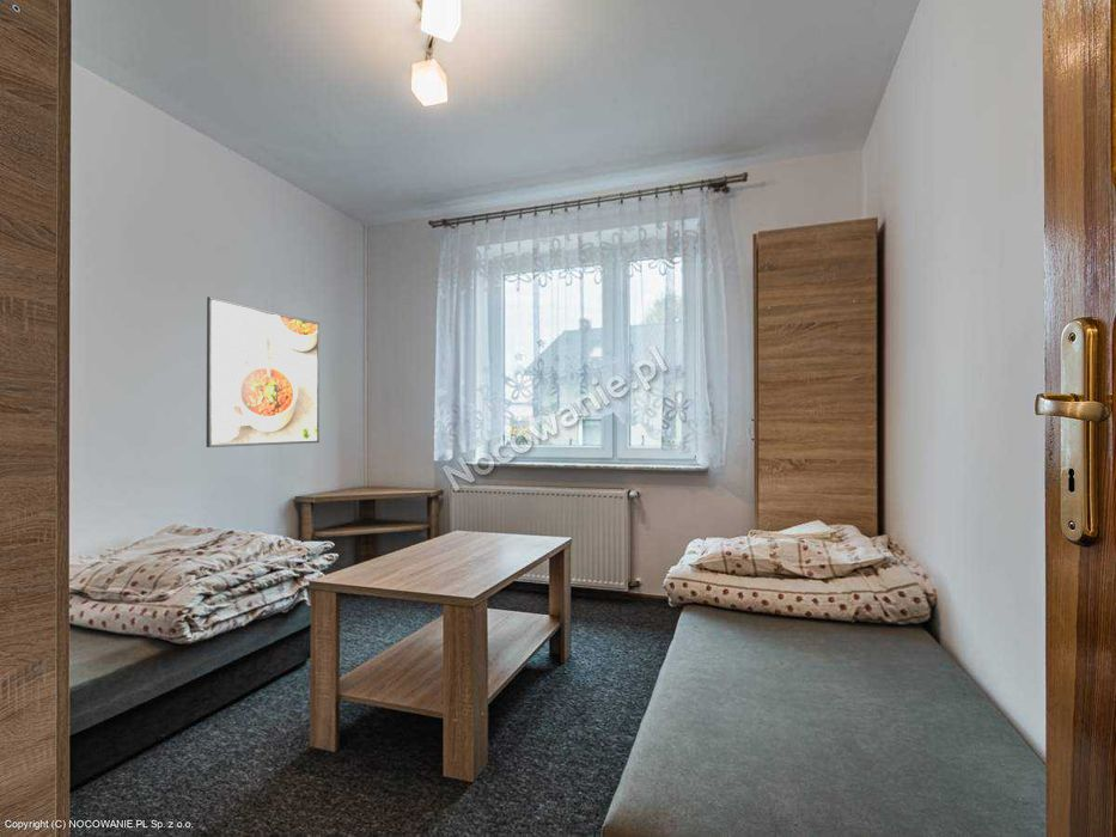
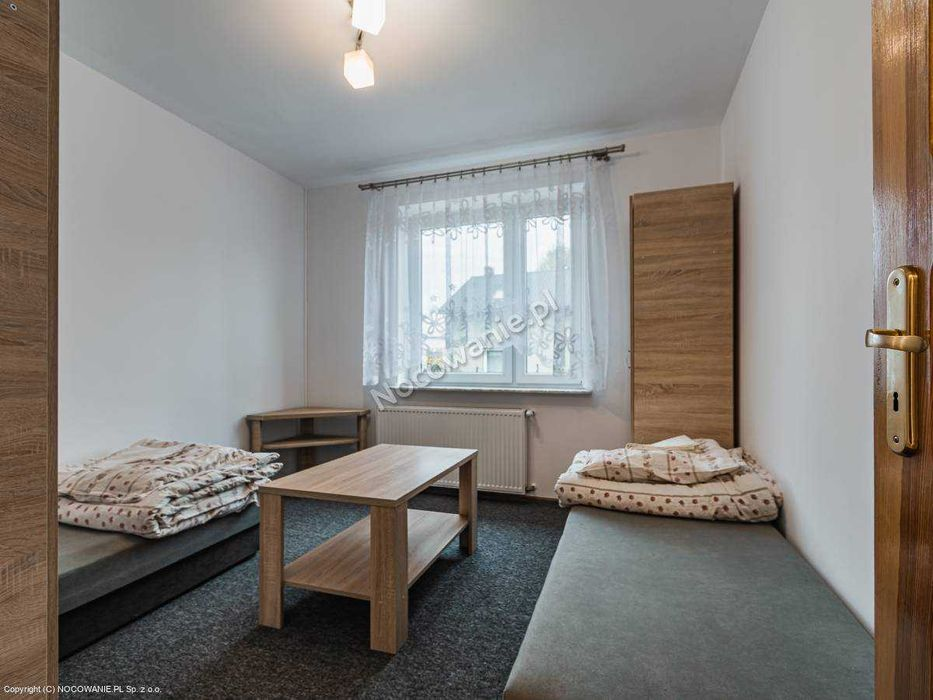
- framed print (269, 378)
